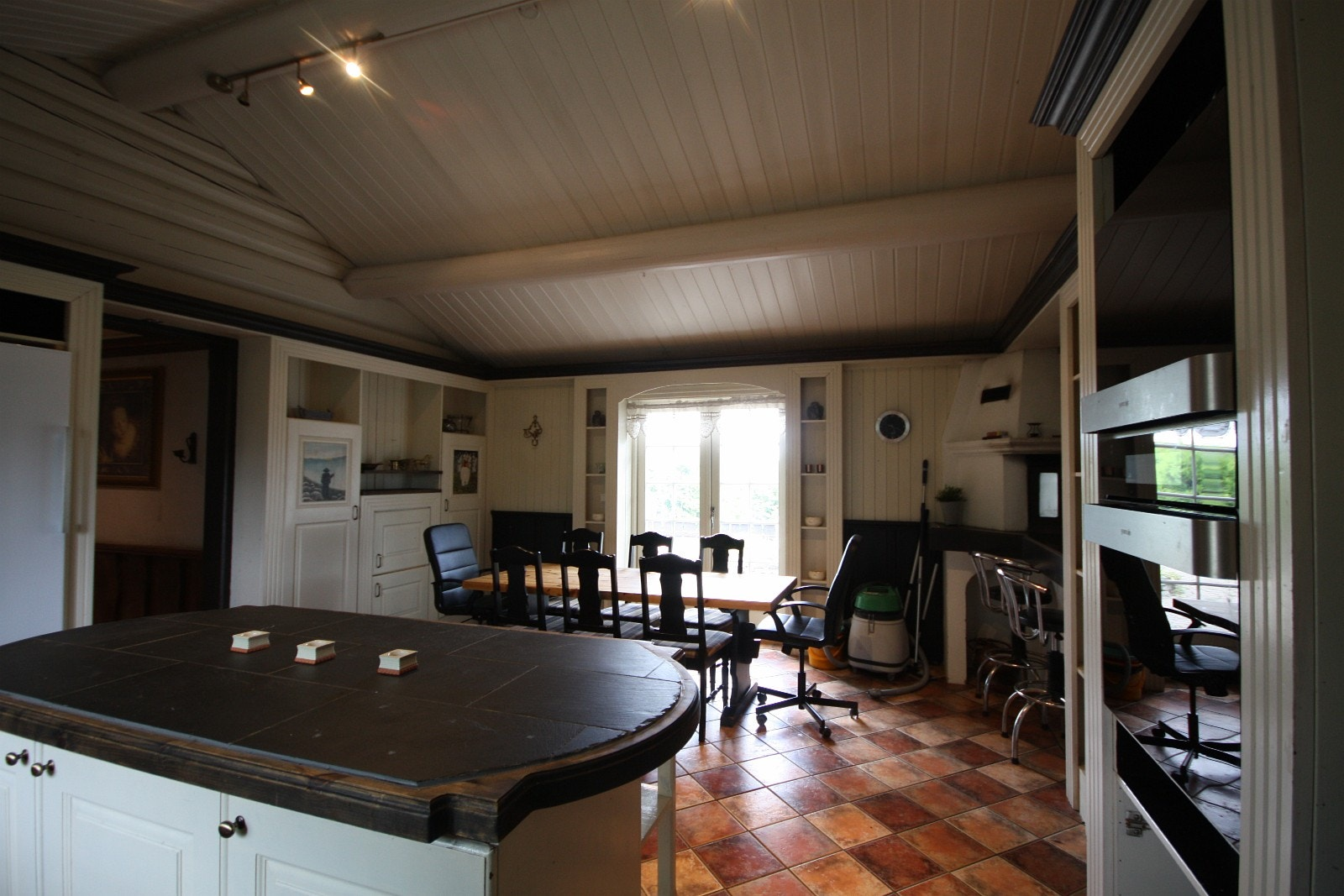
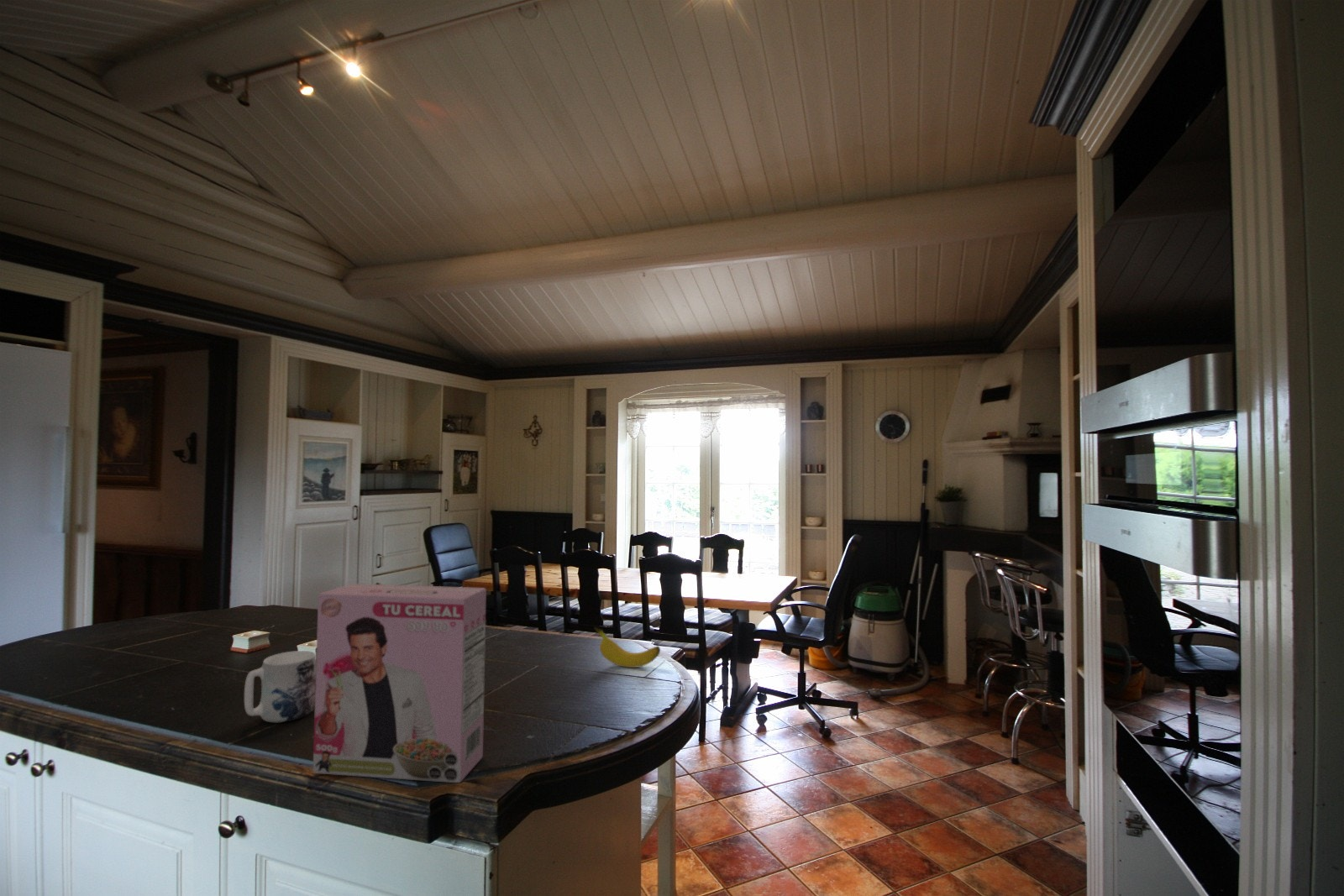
+ mug (283, 688)
+ cereal box (402, 677)
+ banana (624, 650)
